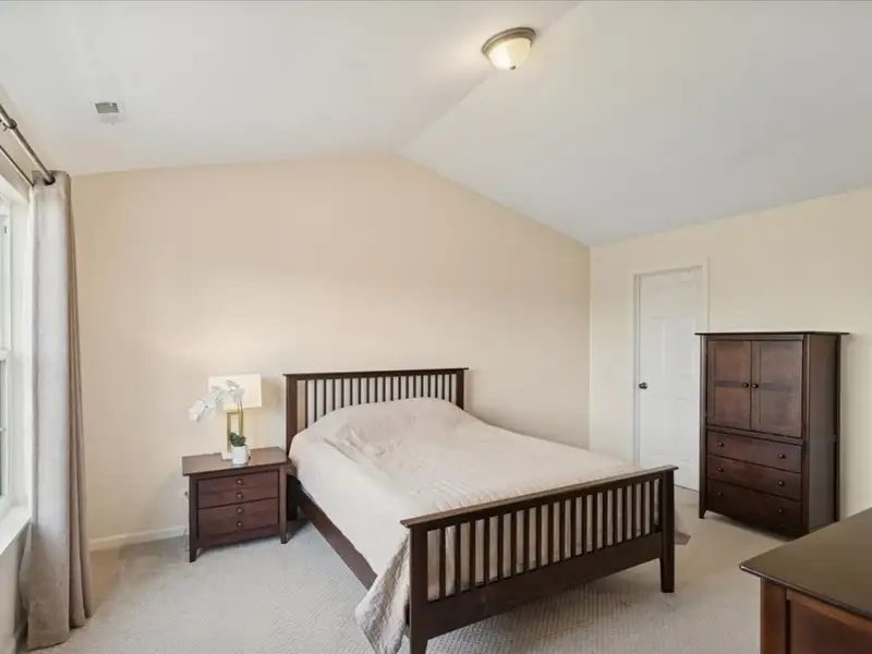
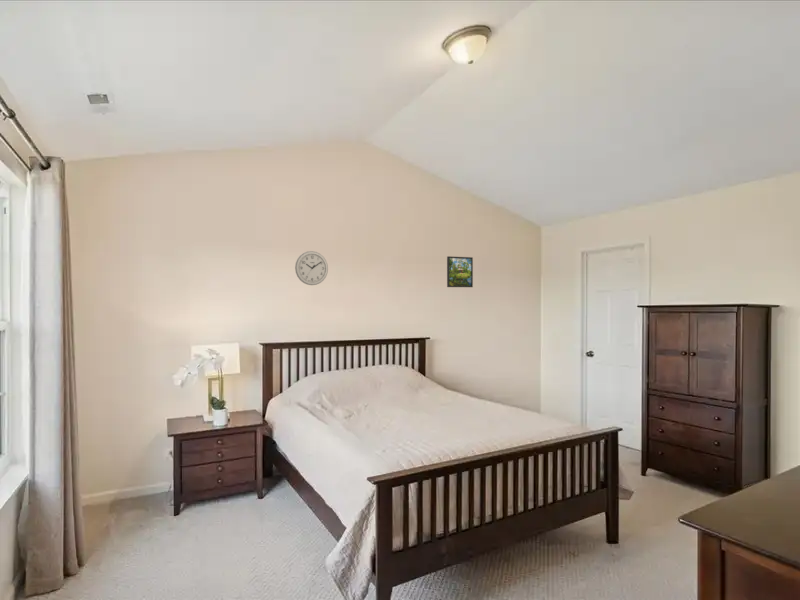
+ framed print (460, 272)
+ wall clock (312, 268)
